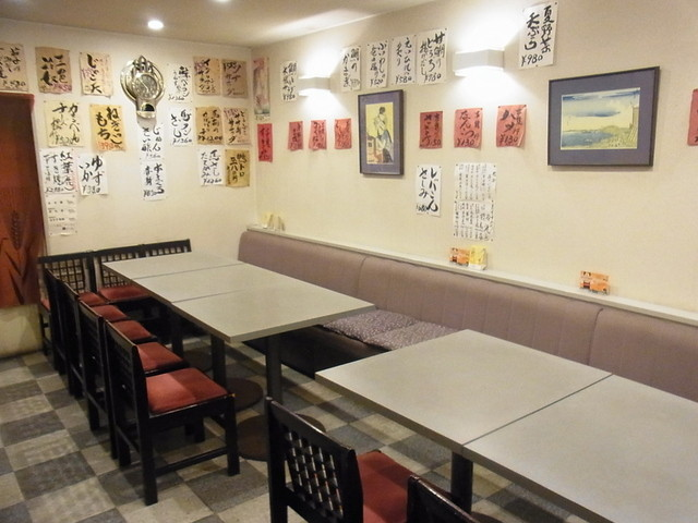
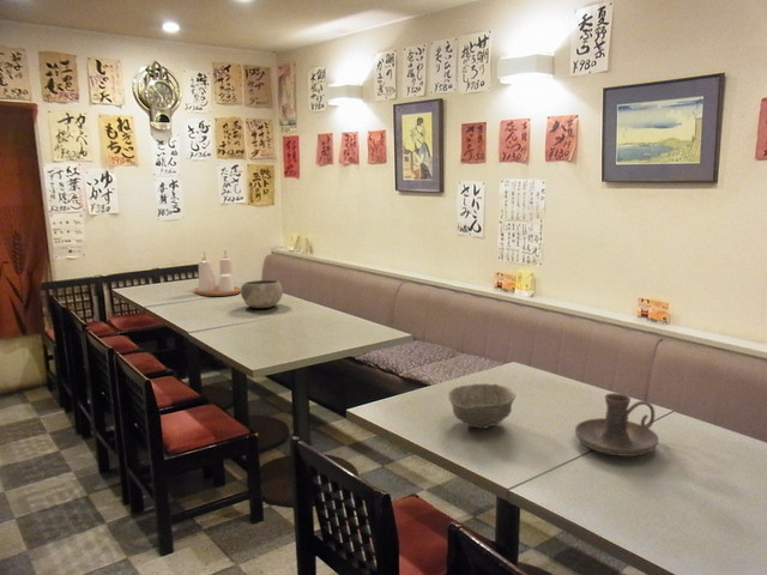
+ bowl (261, 293)
+ condiment set (213, 272)
+ bowl (481, 408)
+ candle holder (622, 419)
